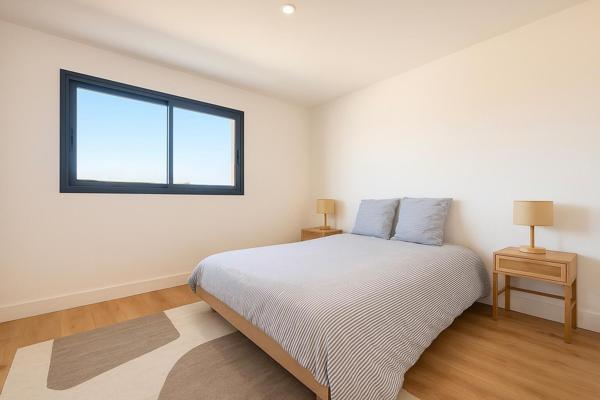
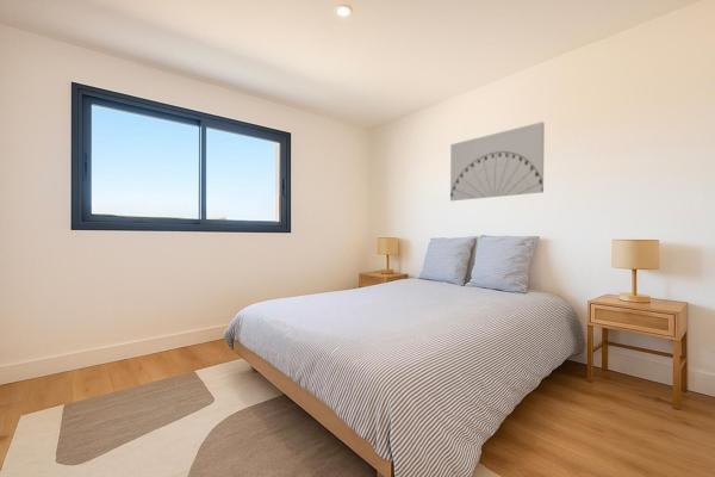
+ wall art (491, 166)
